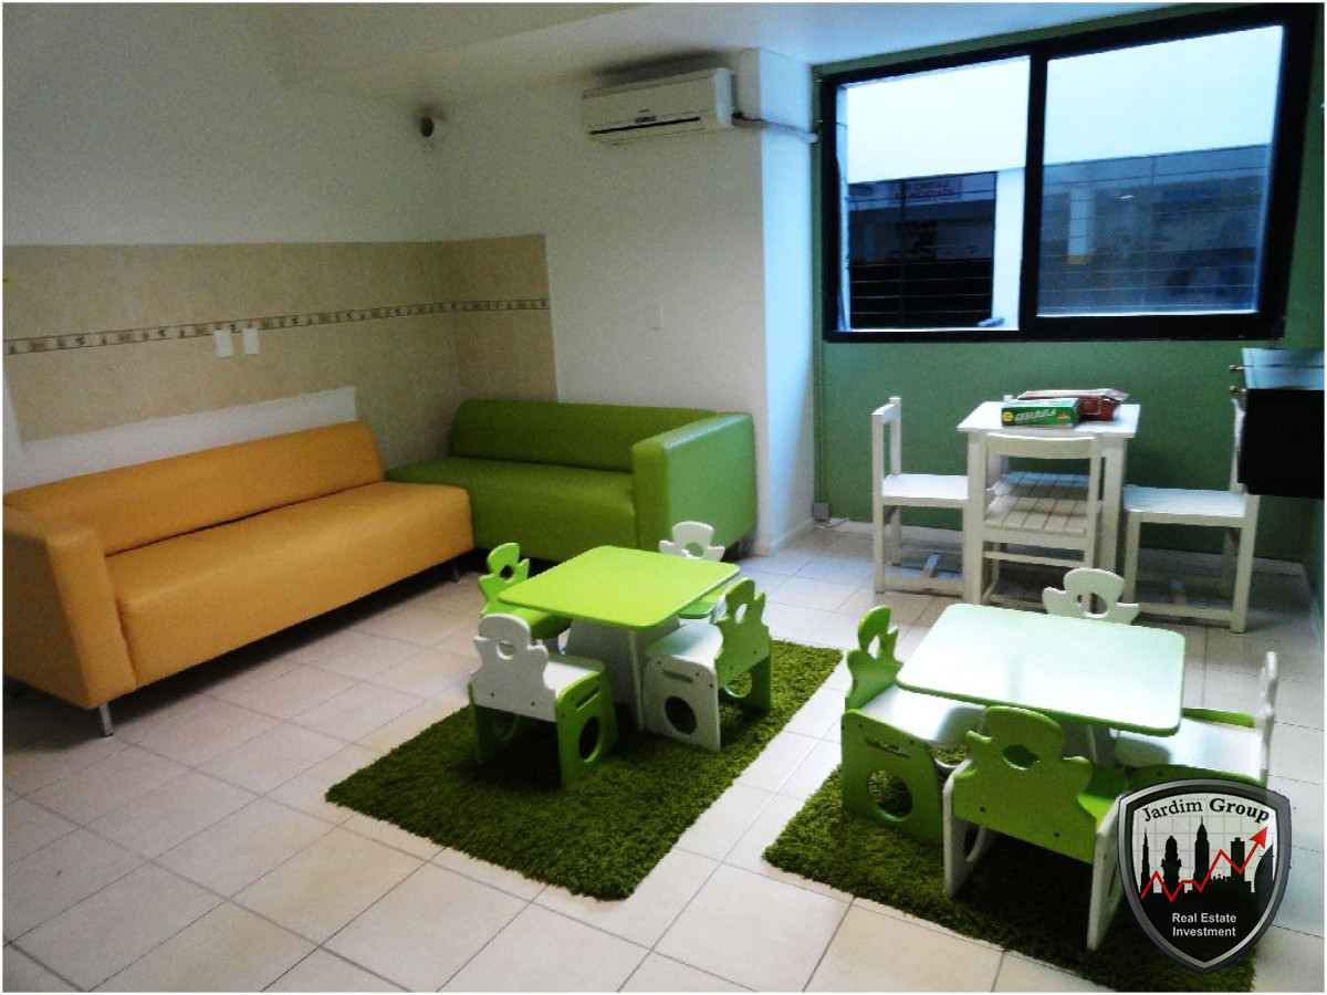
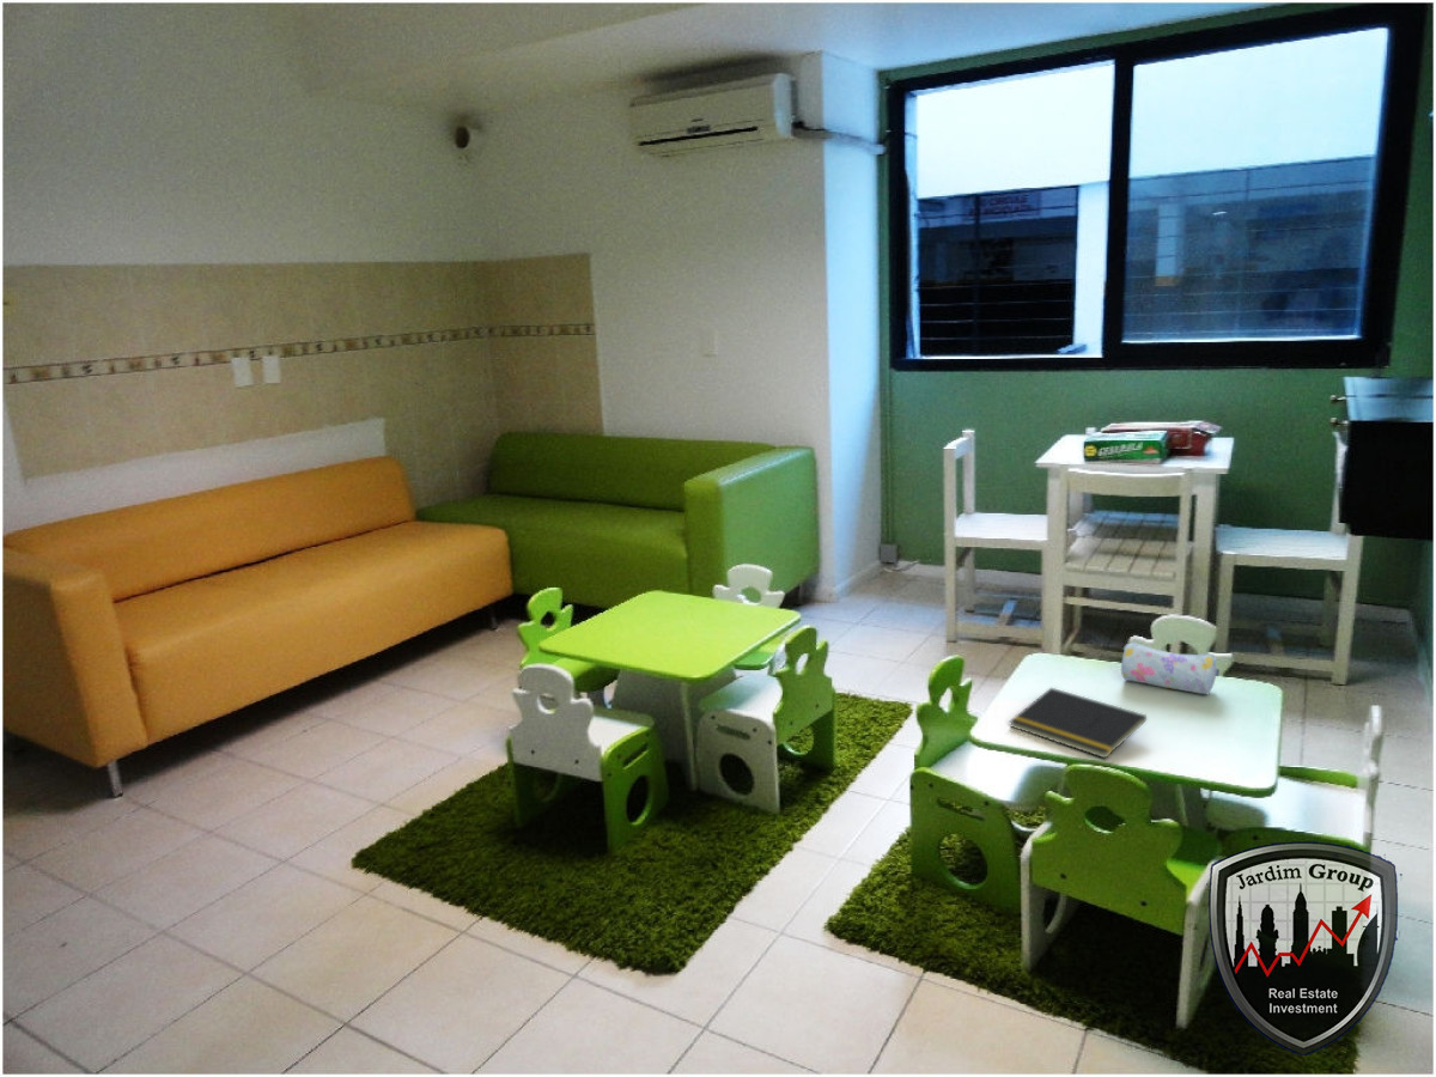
+ pencil case (1168, 668)
+ notepad (1076, 720)
